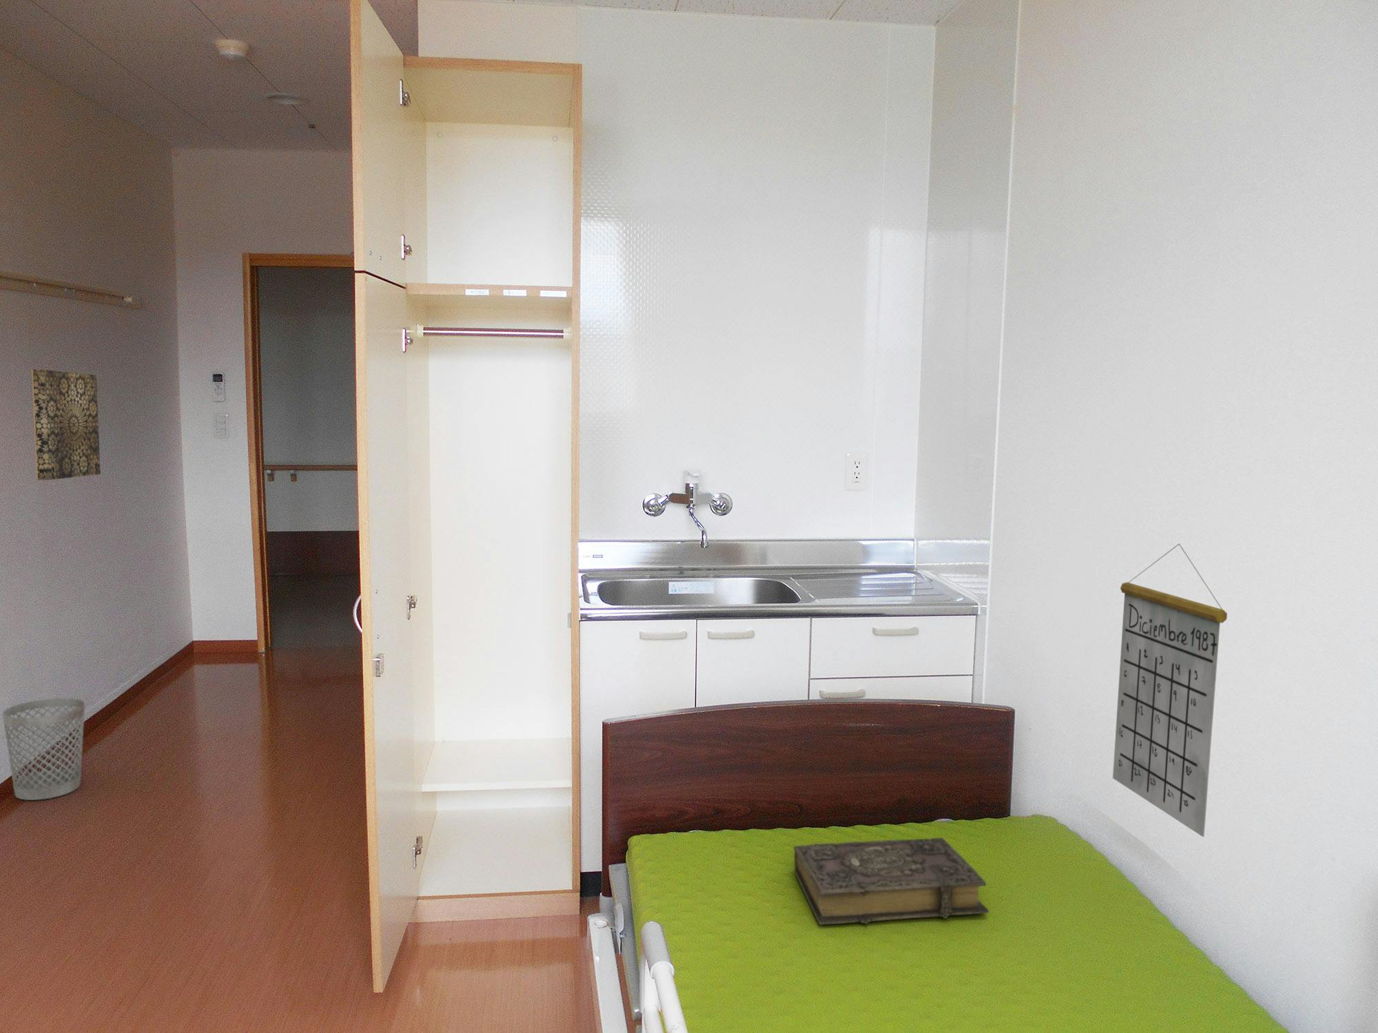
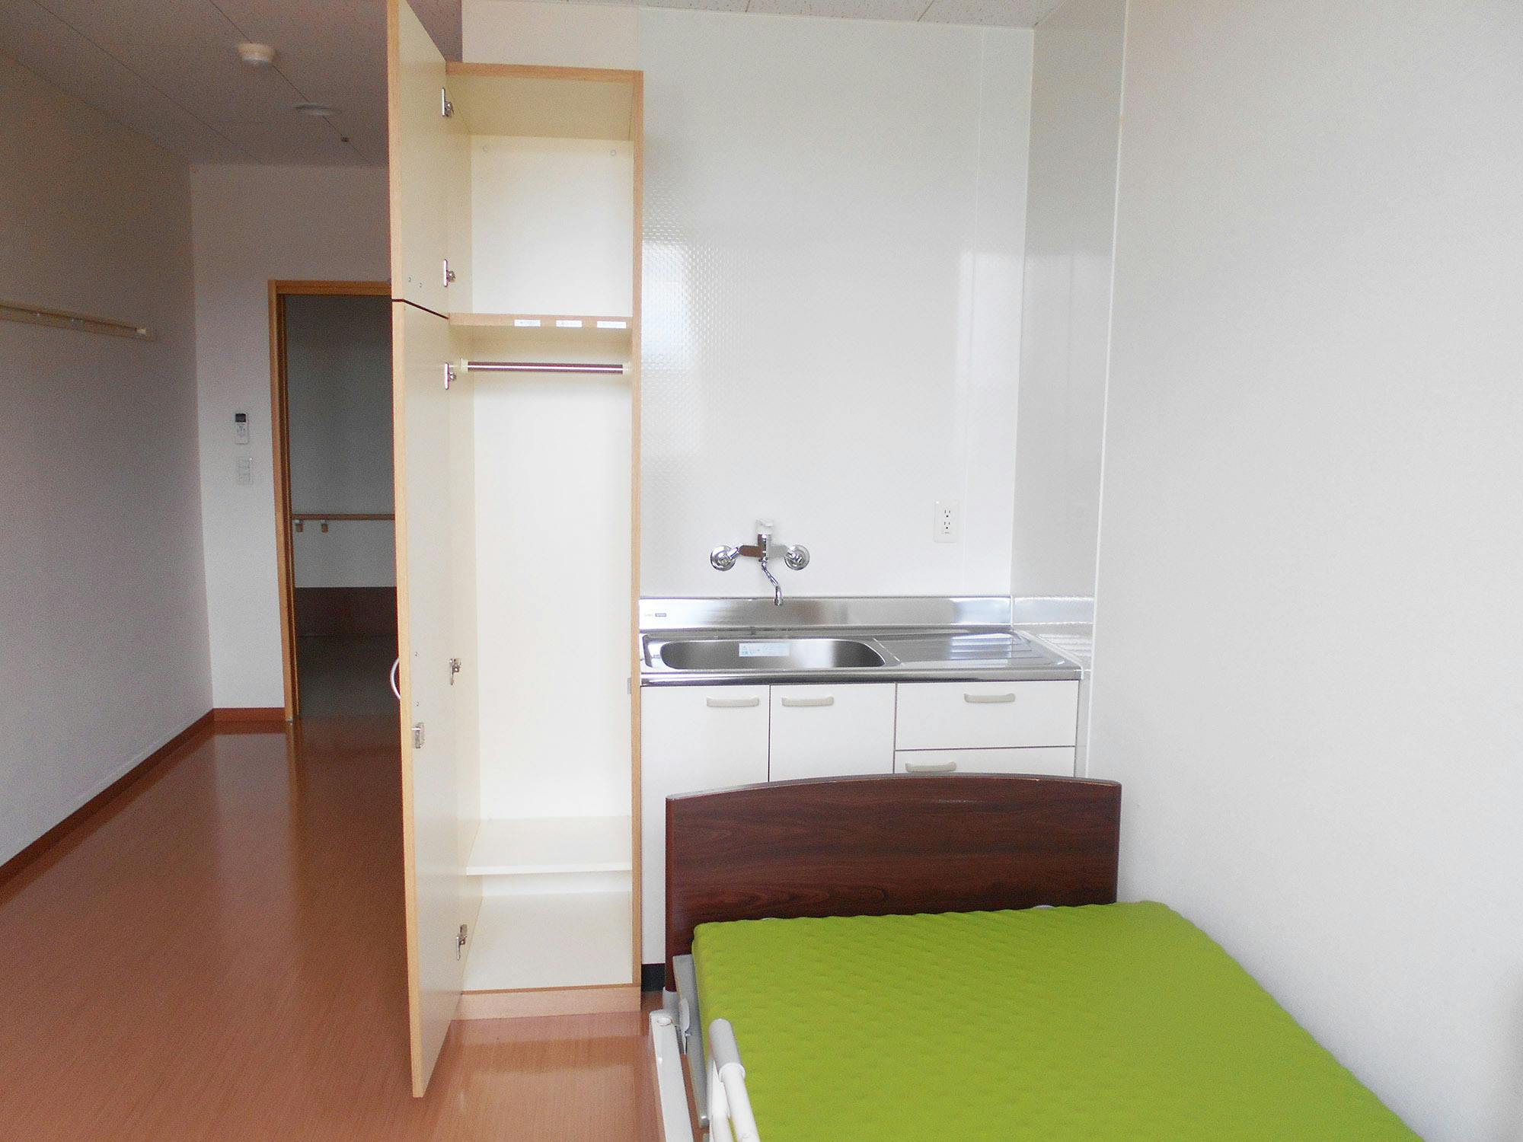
- book (886, 877)
- wall art (67, 425)
- wastebasket (47, 749)
- calendar (1164, 676)
